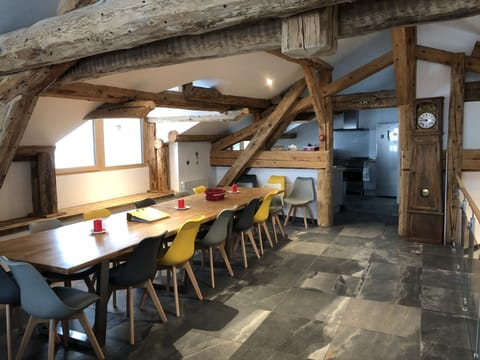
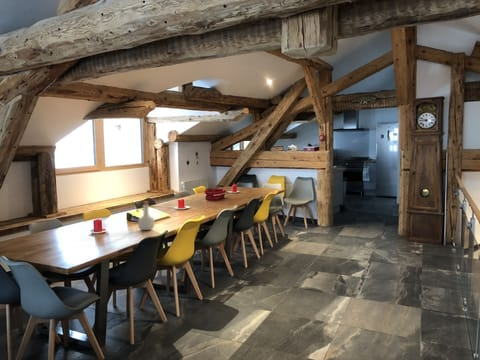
+ bottle (145, 215)
